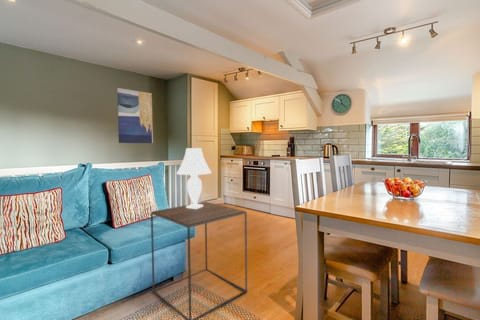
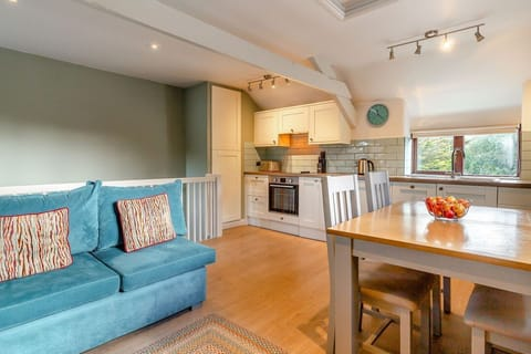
- table lamp (194, 177)
- side table (205, 251)
- wall art (135, 117)
